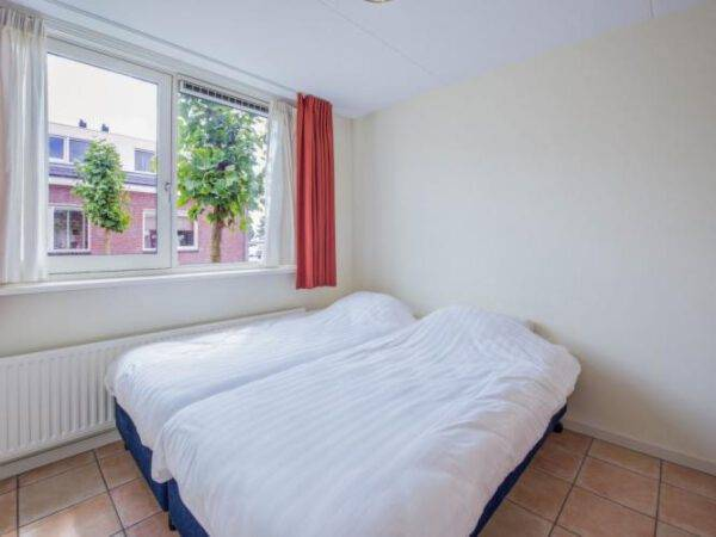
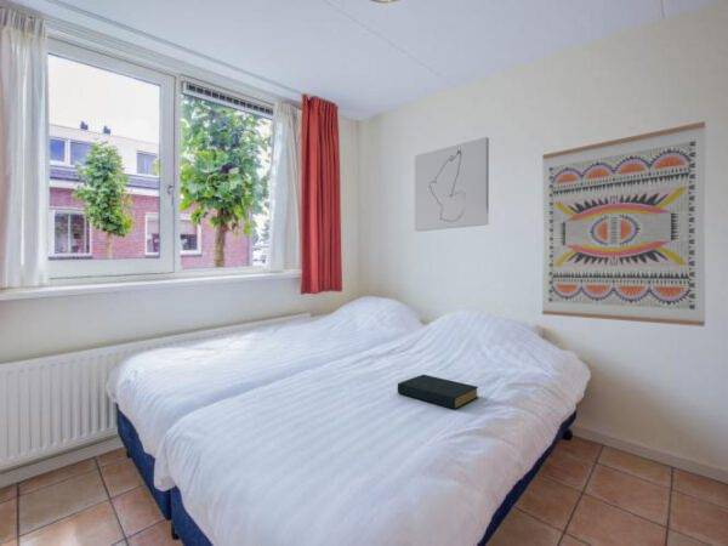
+ wall art (449, 187)
+ hardback book (437, 389)
+ wall art (613, 229)
